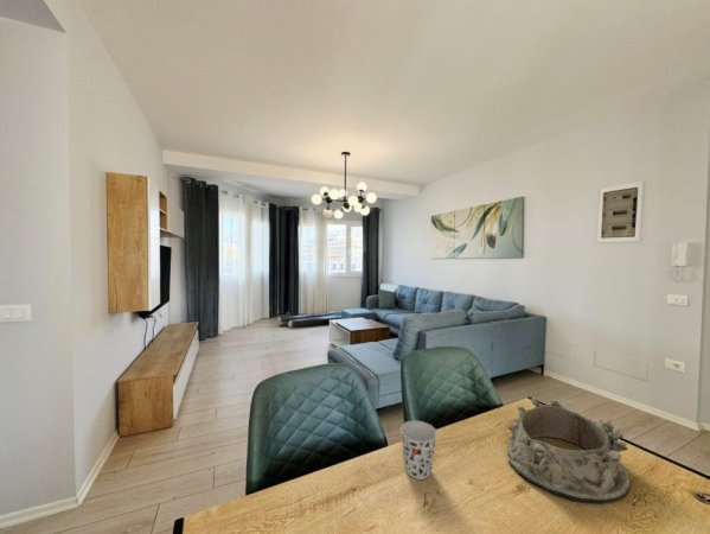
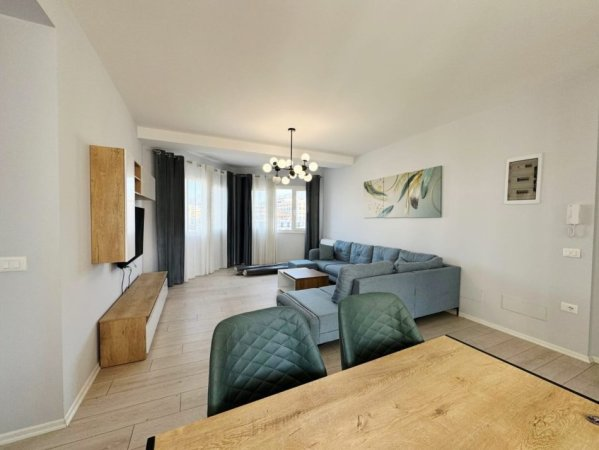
- cup (417, 450)
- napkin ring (564, 439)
